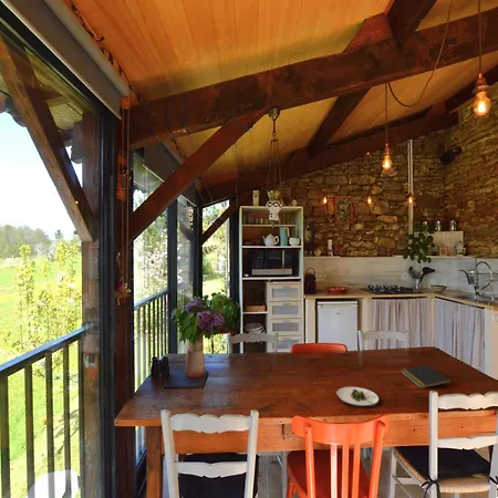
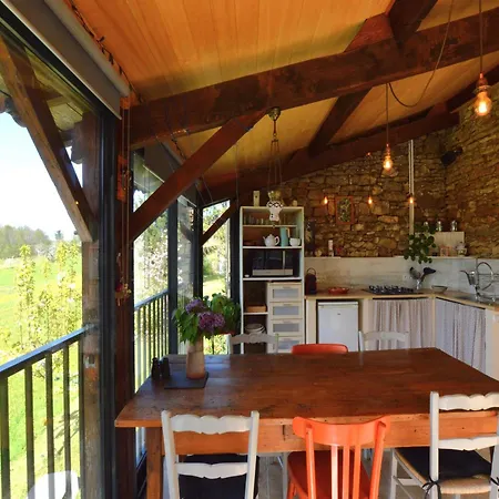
- notepad (424, 375)
- salad plate (357, 393)
